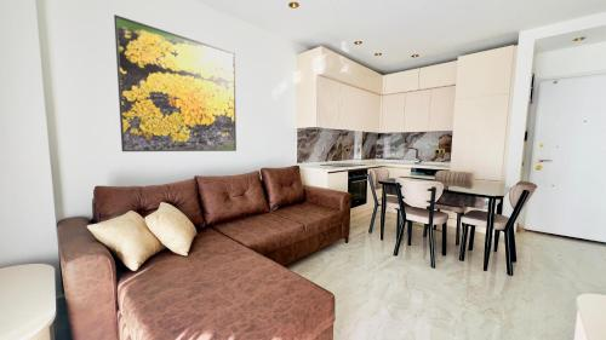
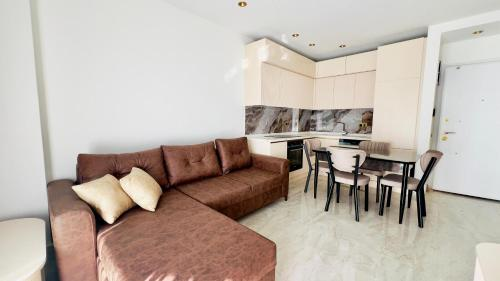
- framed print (185, 94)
